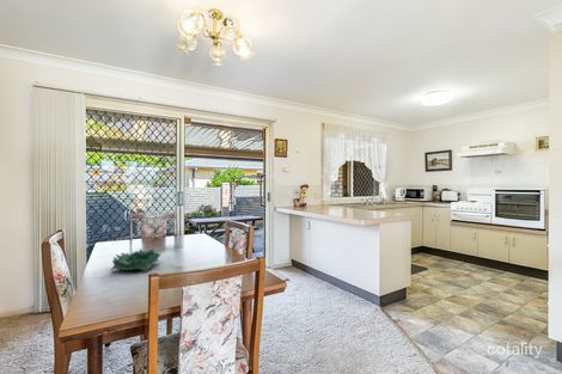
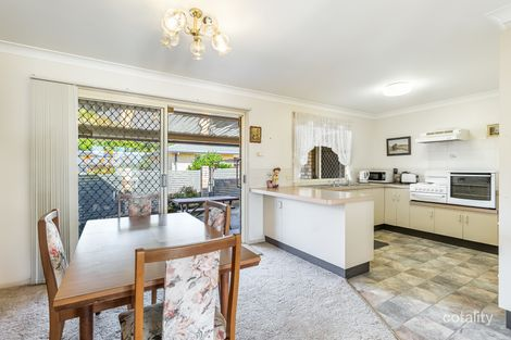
- decorative bowl (136, 260)
